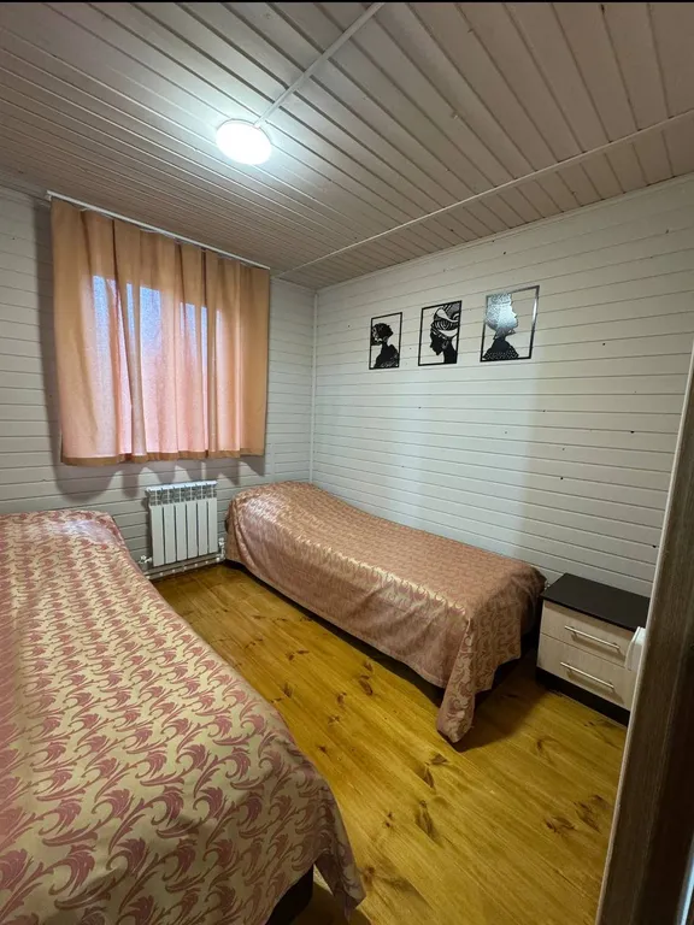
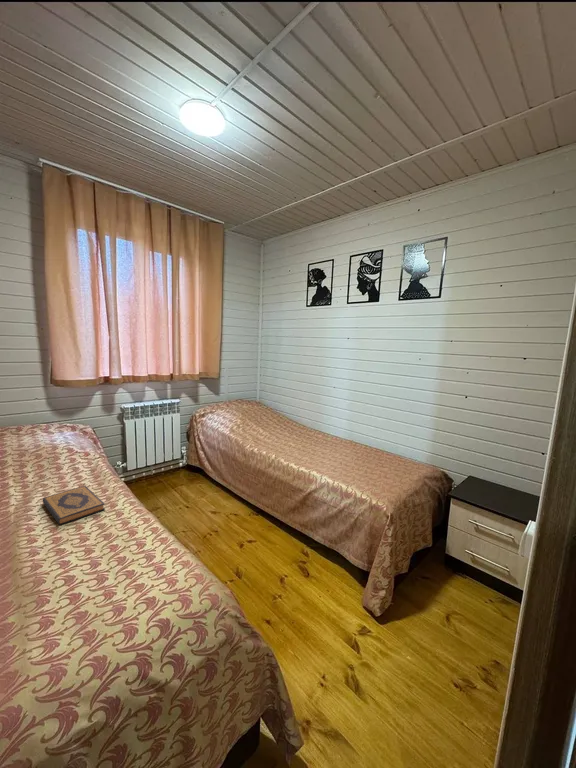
+ hardback book (73, 503)
